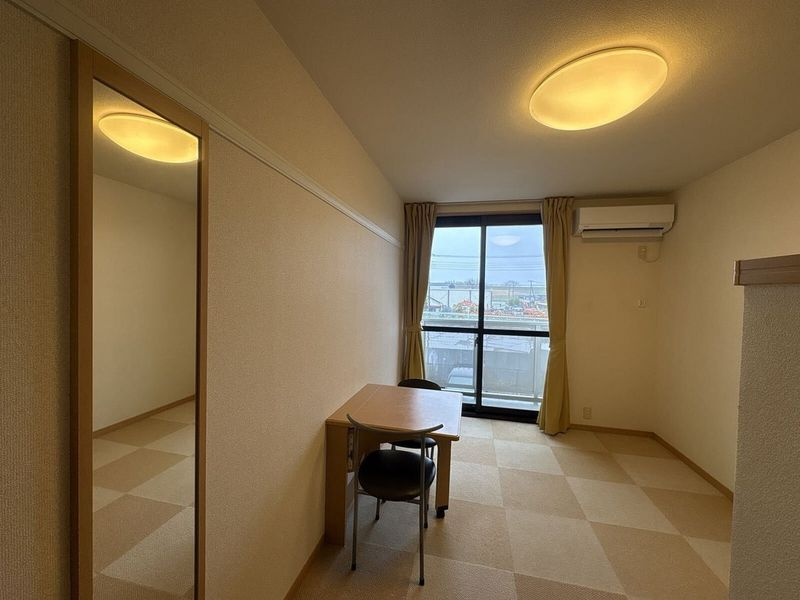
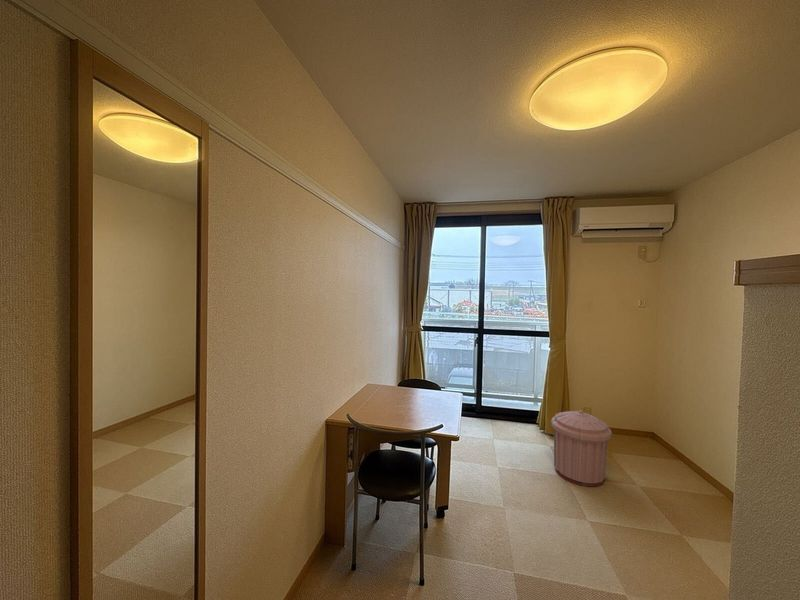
+ trash can (579, 442)
